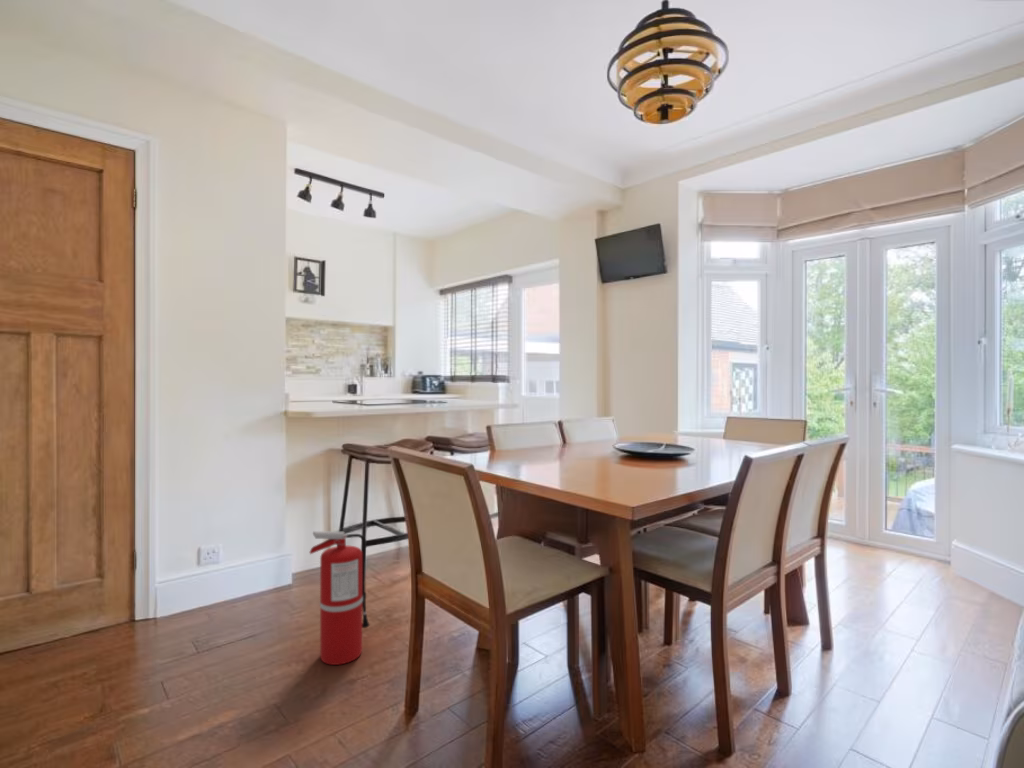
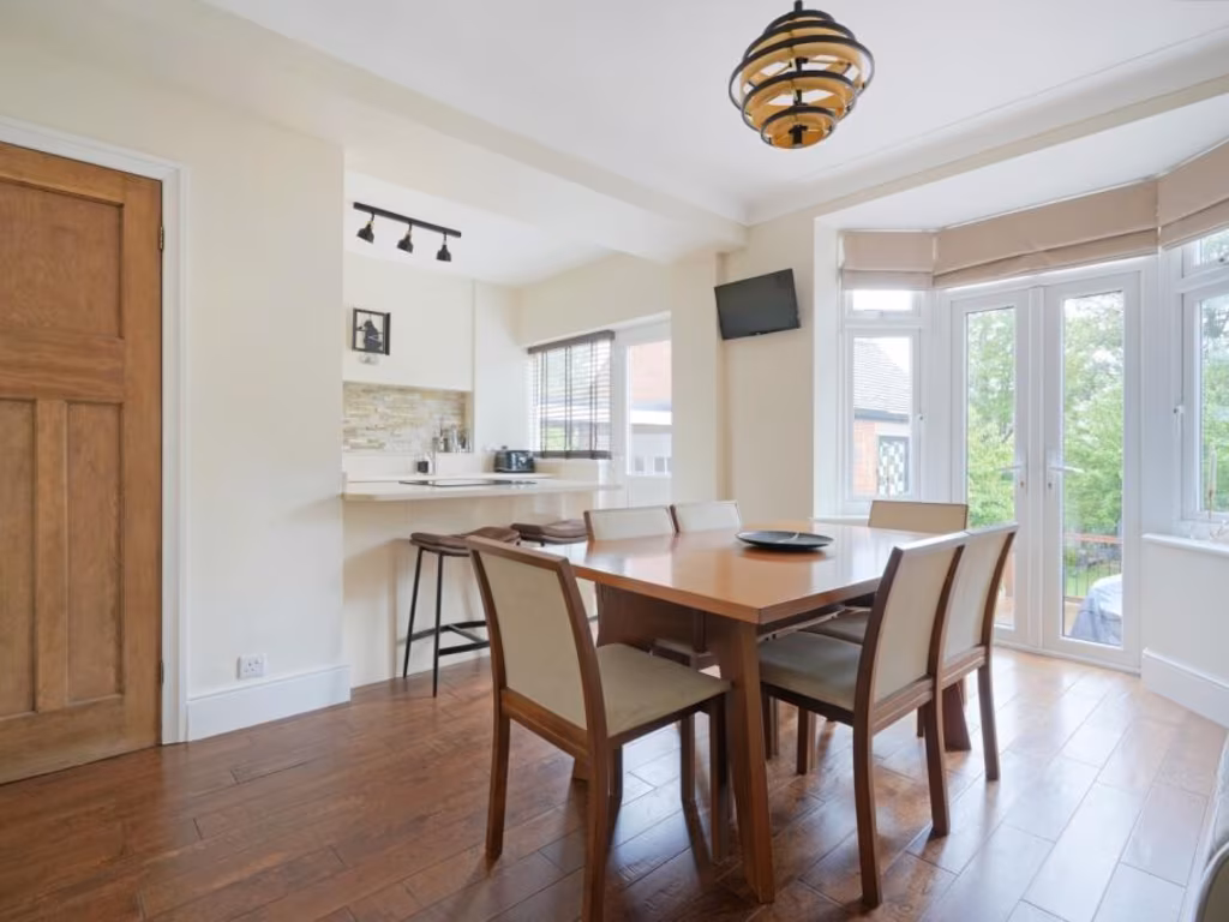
- fire extinguisher (340, 591)
